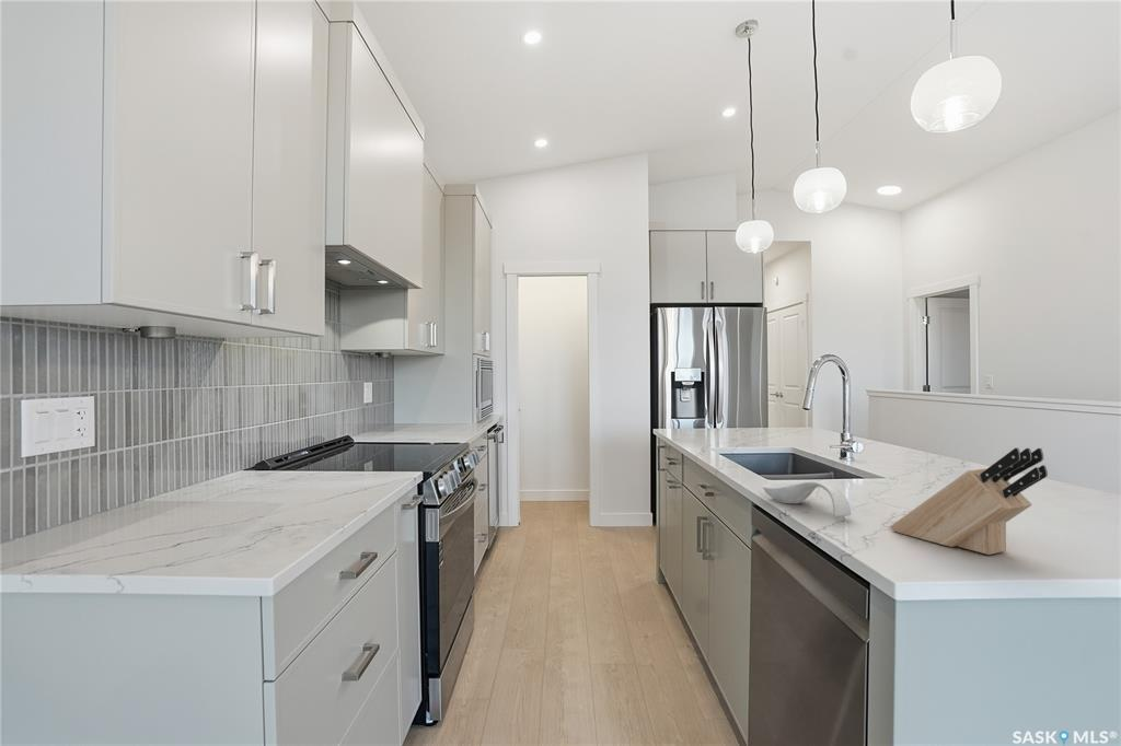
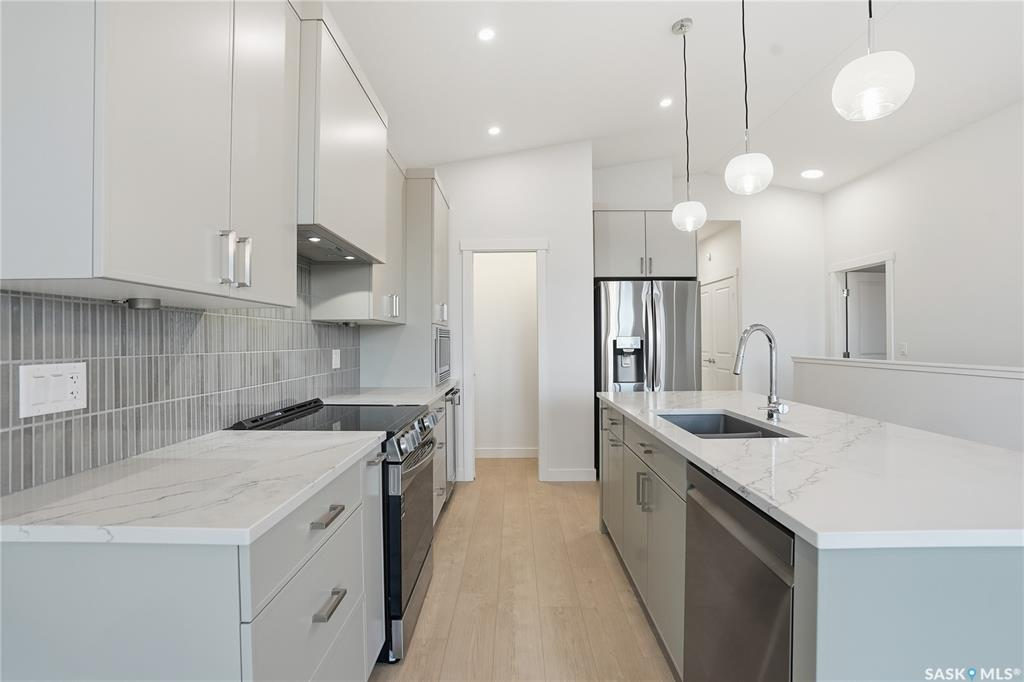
- spoon rest (805, 491)
- knife block (966, 492)
